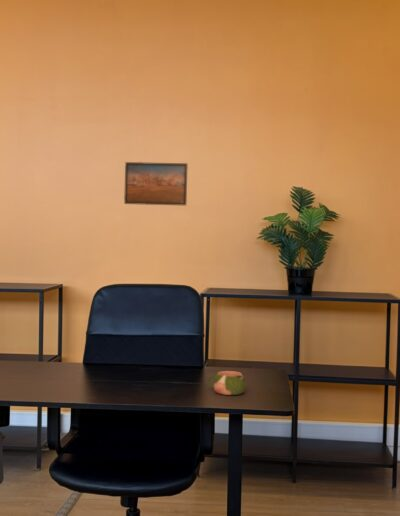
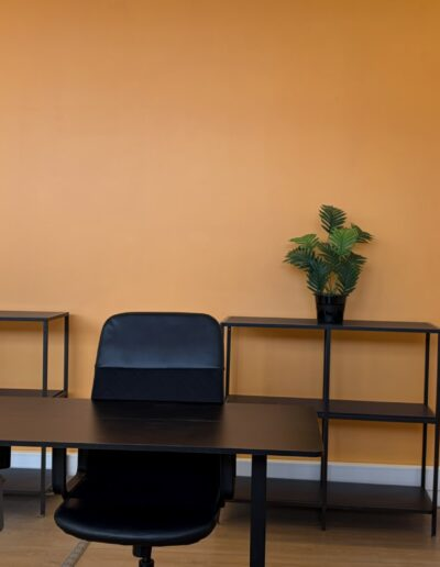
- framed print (155, 183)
- mug (225, 382)
